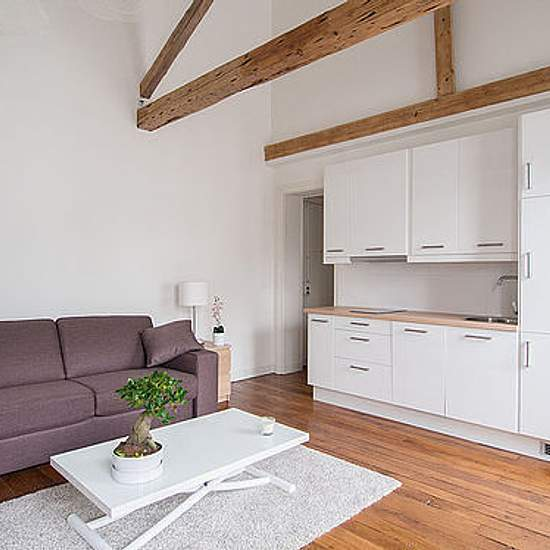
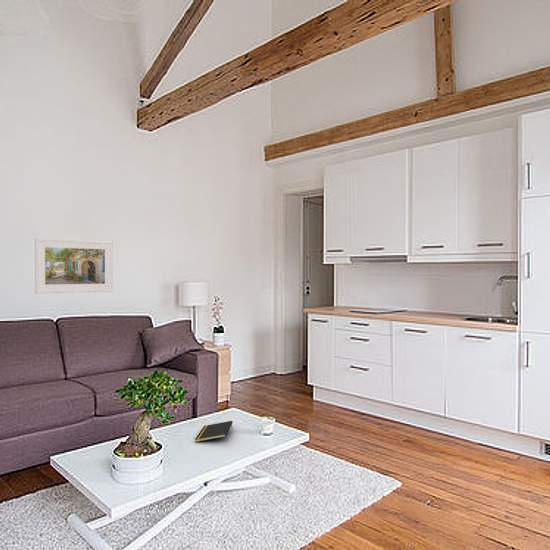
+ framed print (76, 266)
+ notepad (214, 430)
